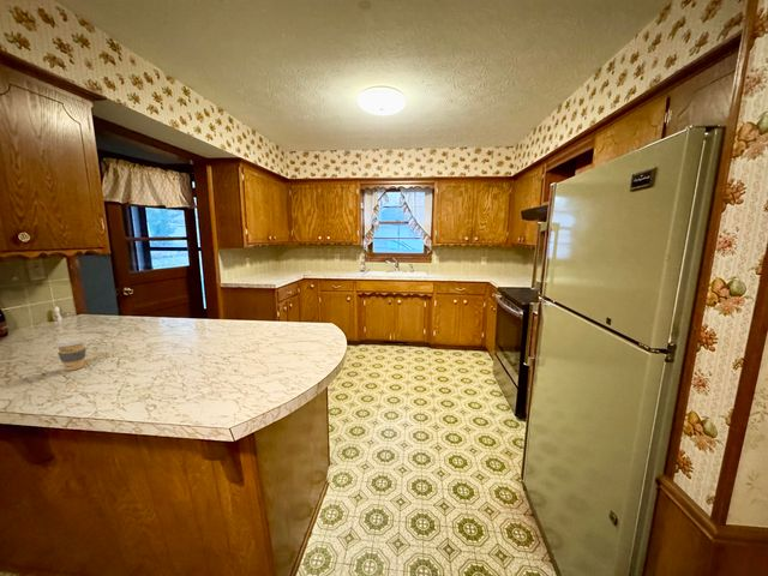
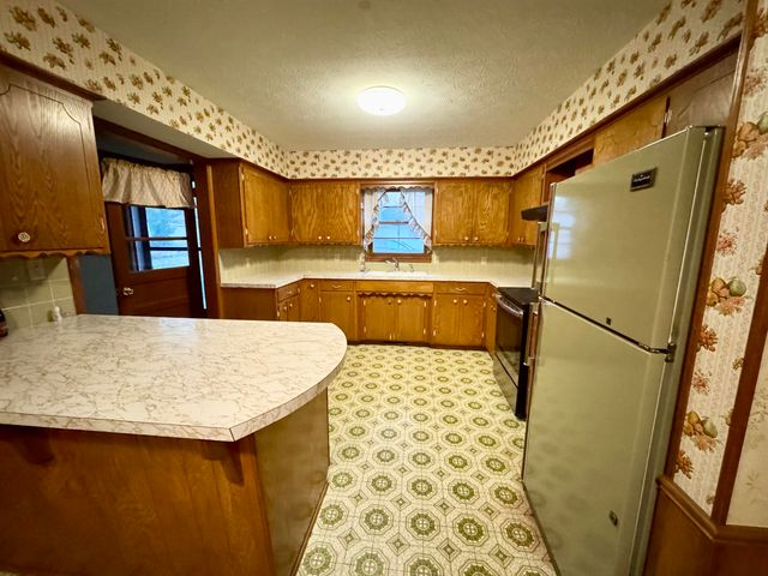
- coffee cup (72, 353)
